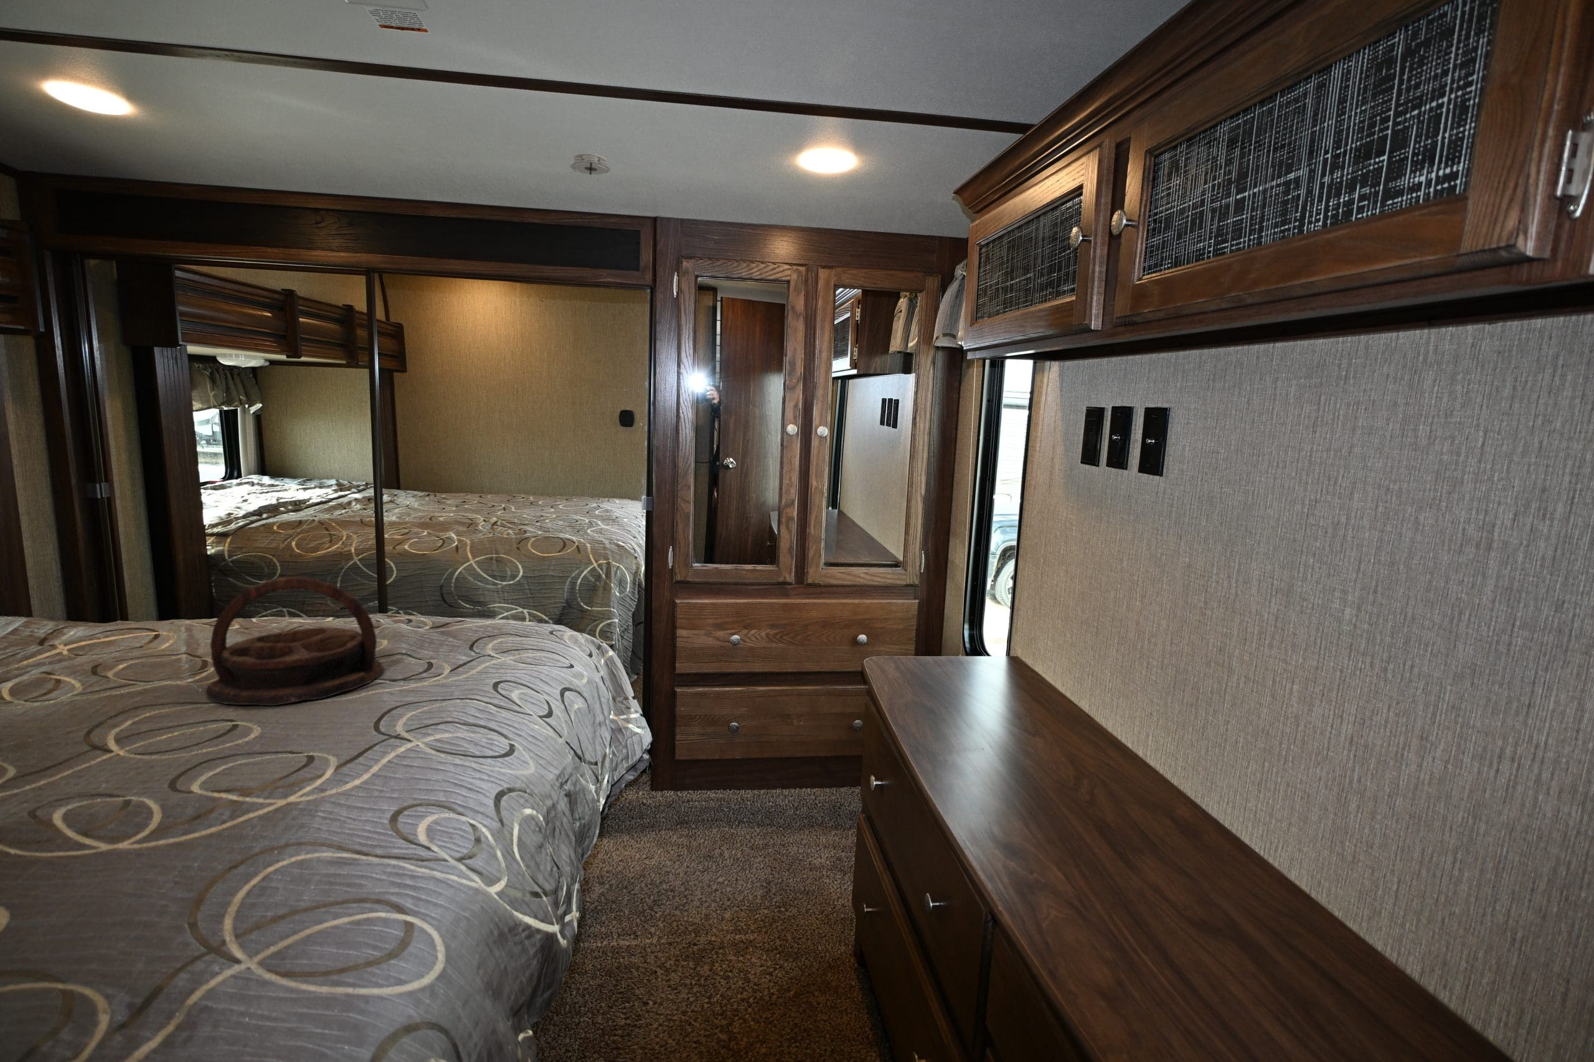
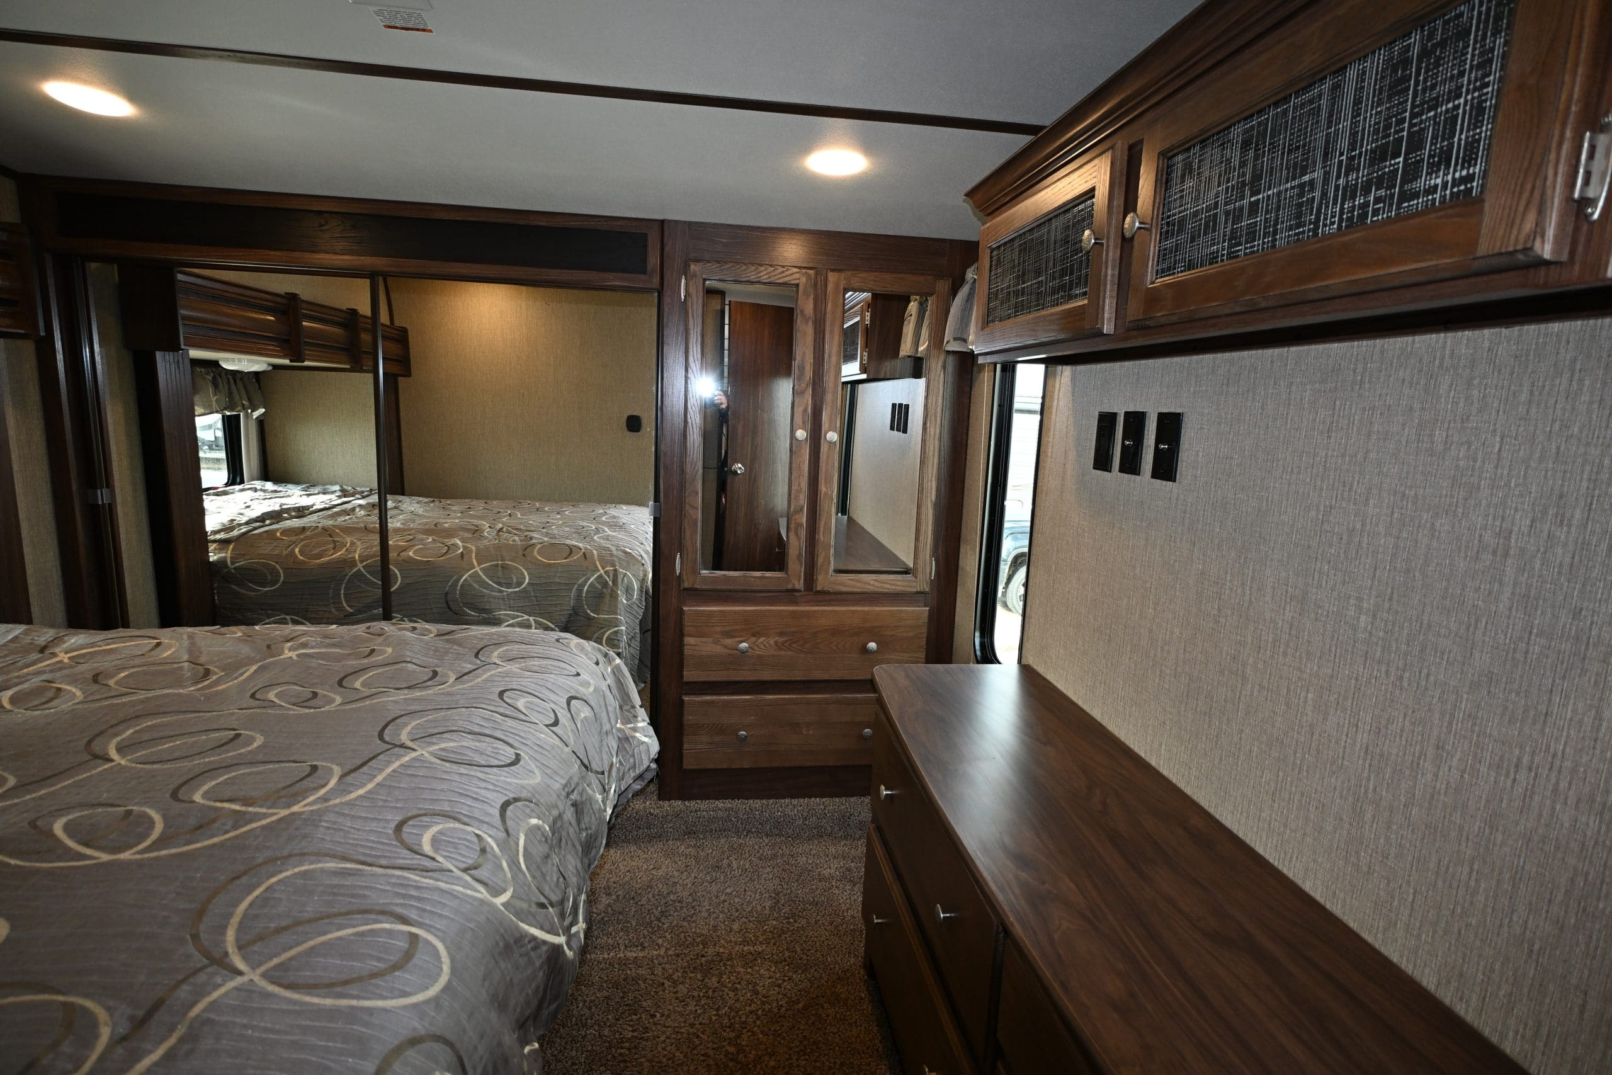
- smoke detector (589, 165)
- serving tray (295, 629)
